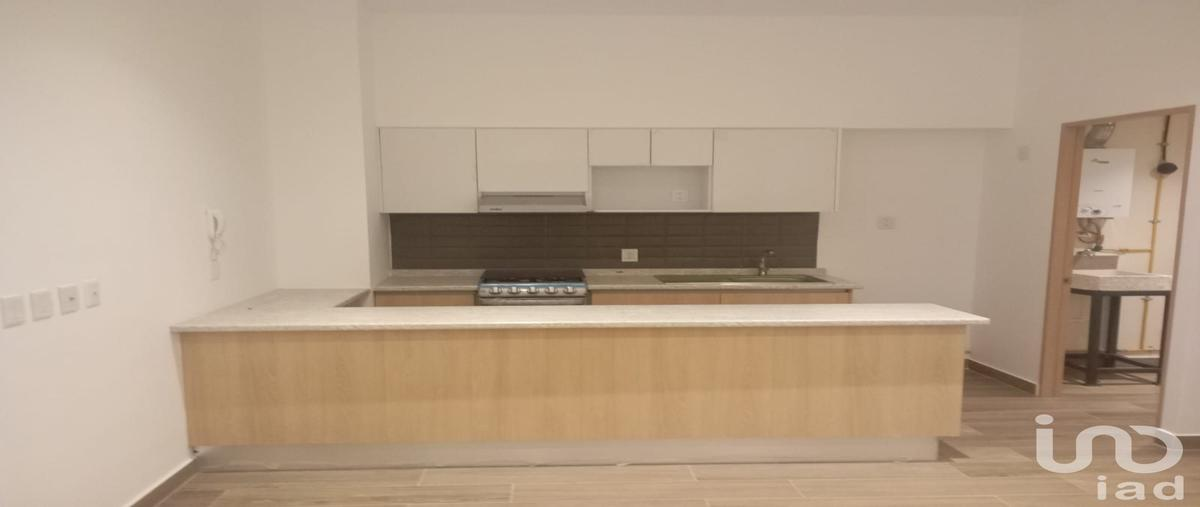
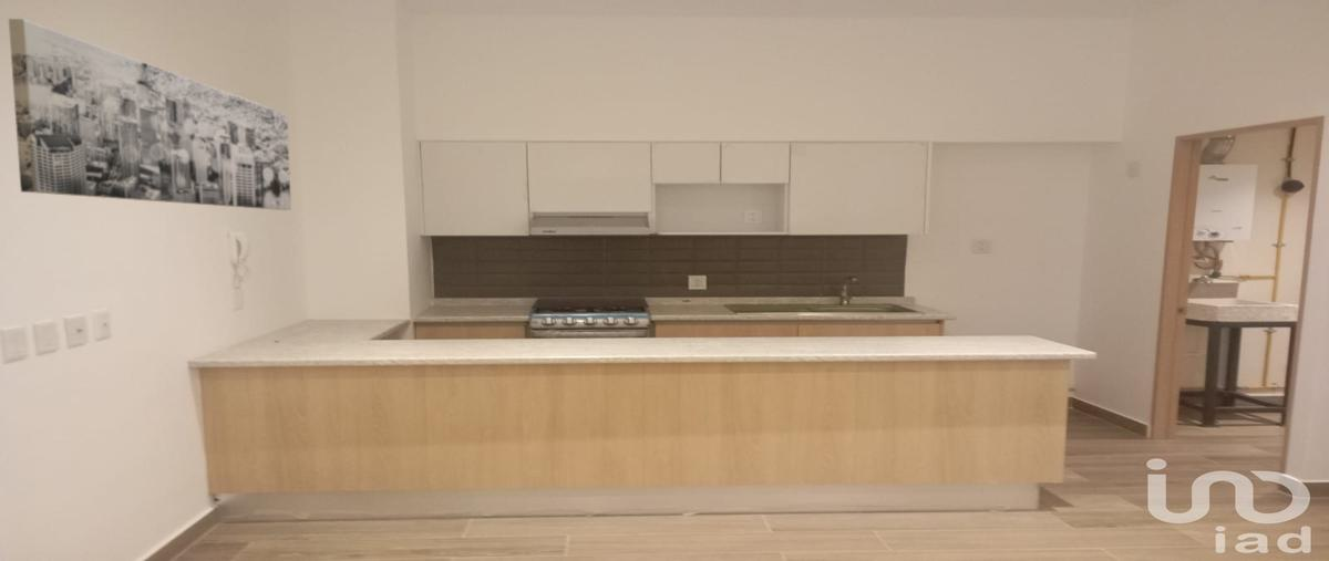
+ wall art (190, 142)
